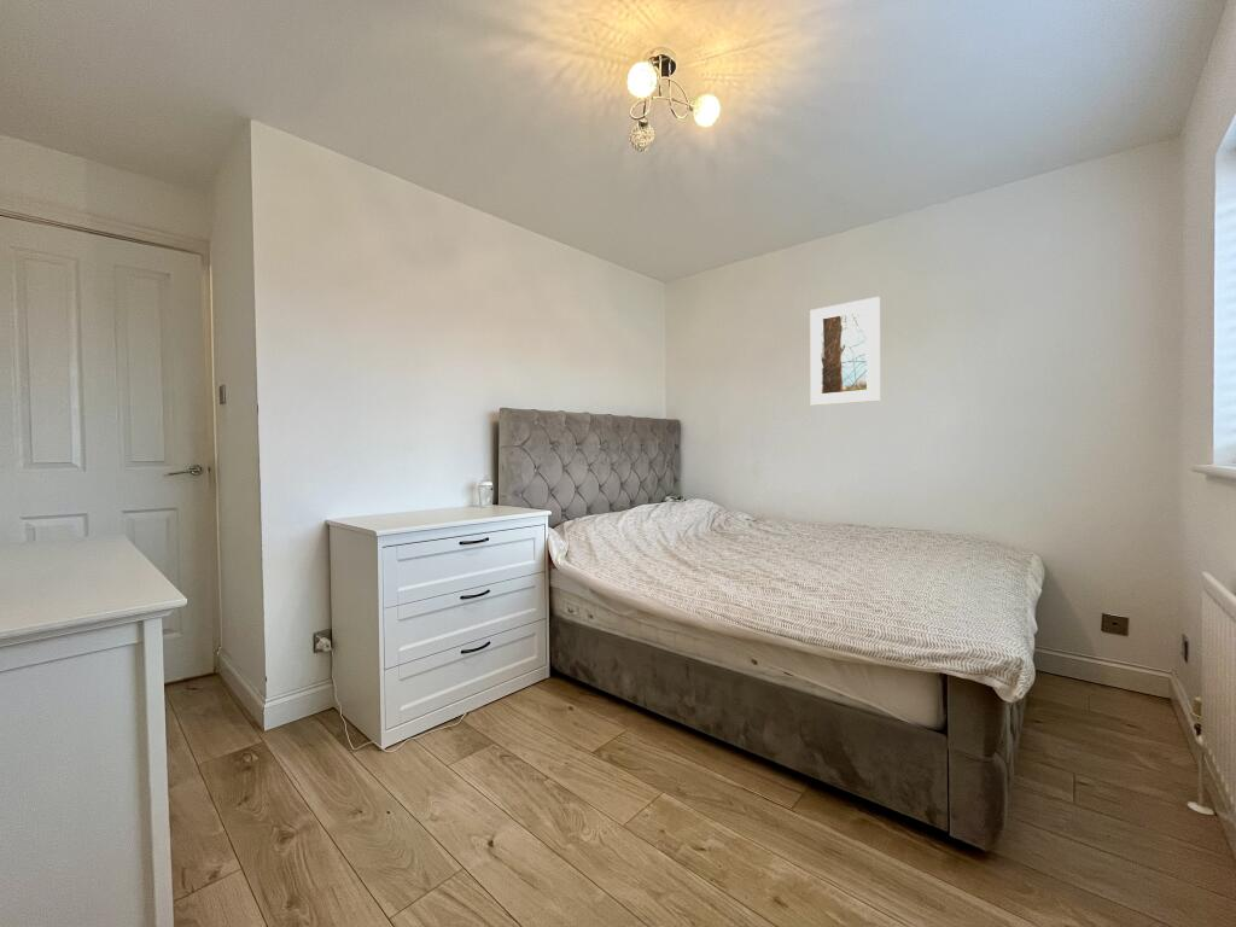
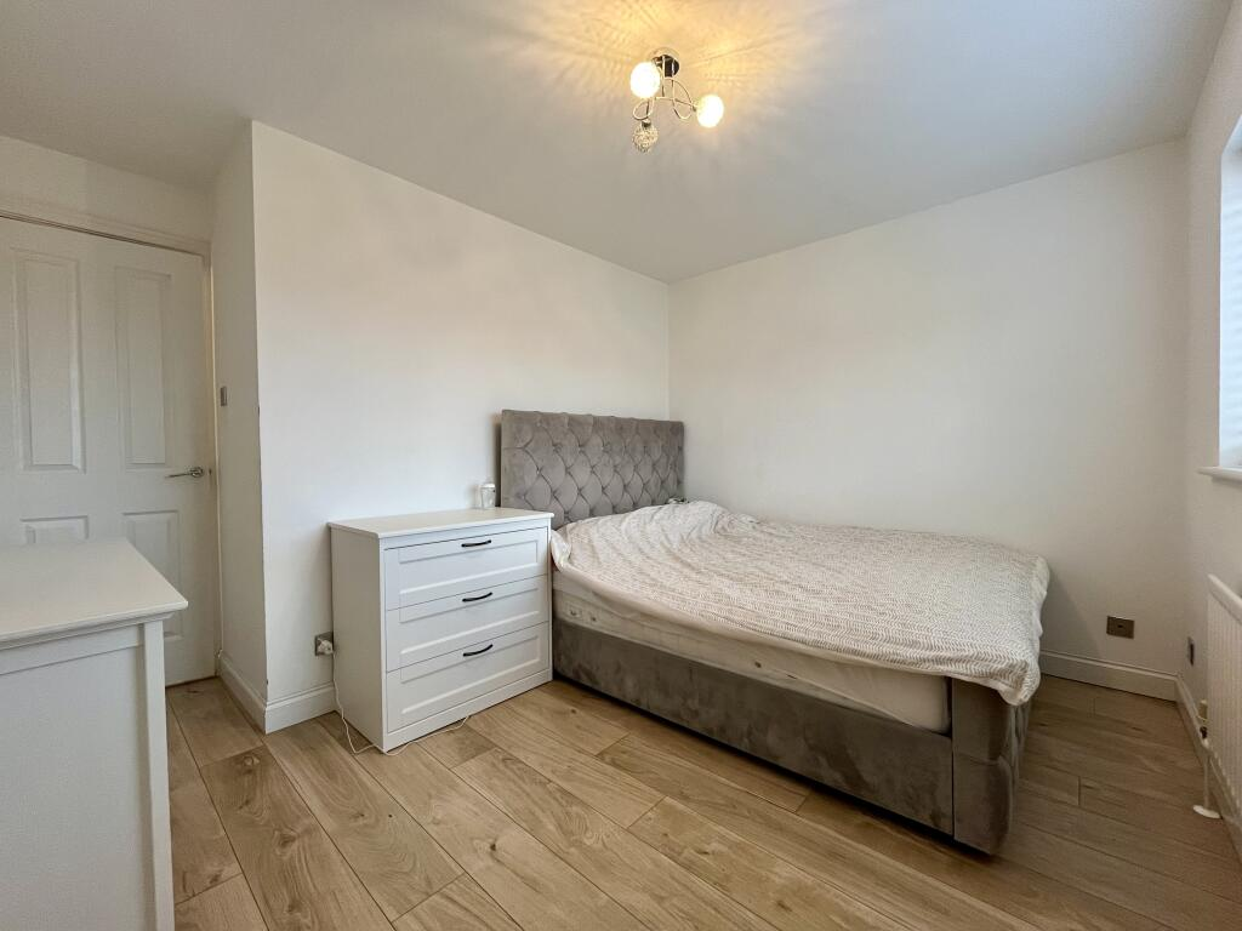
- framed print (843, 352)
